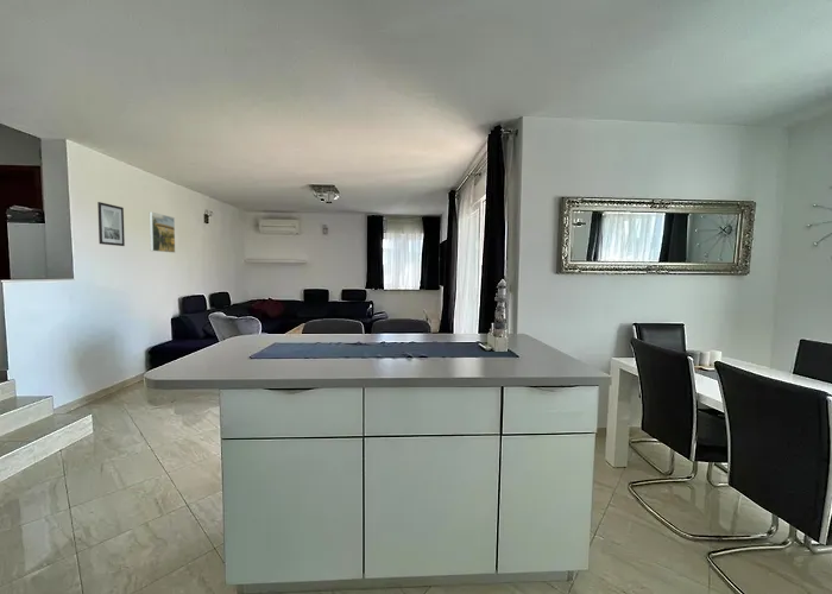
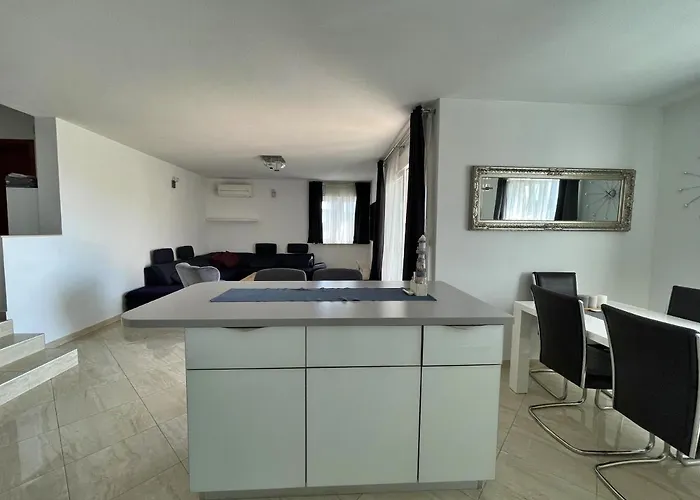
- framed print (163, 233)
- wall art (112, 225)
